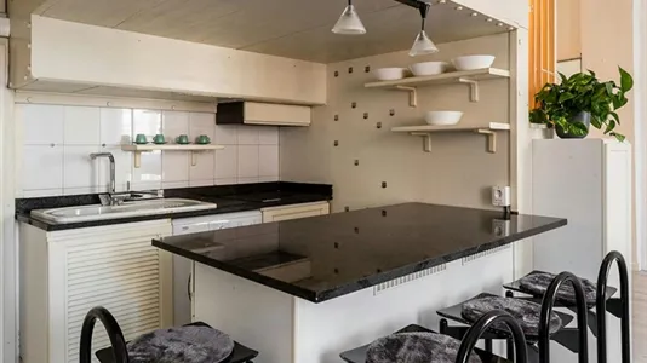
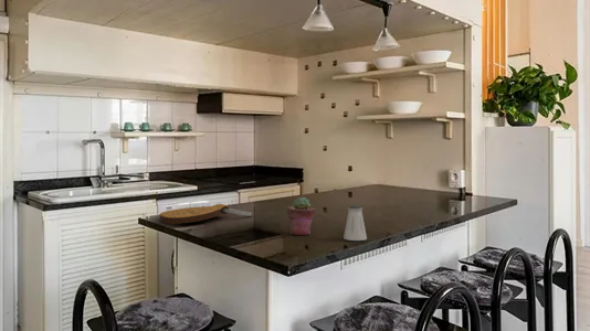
+ potted succulent (301, 215)
+ key chain (208, 212)
+ saltshaker (355, 222)
